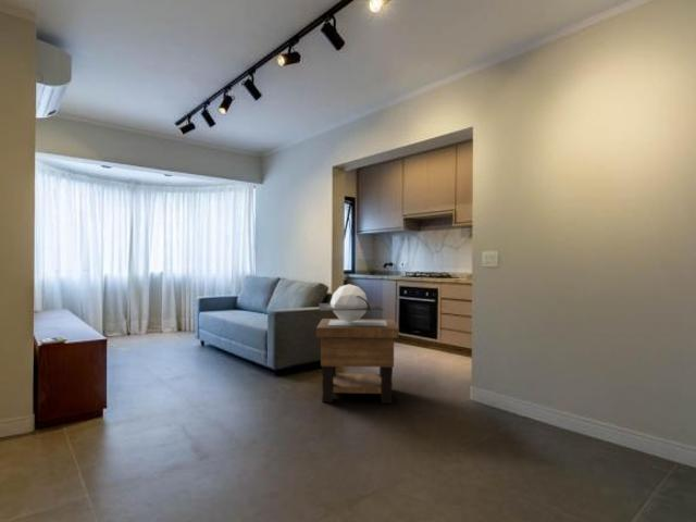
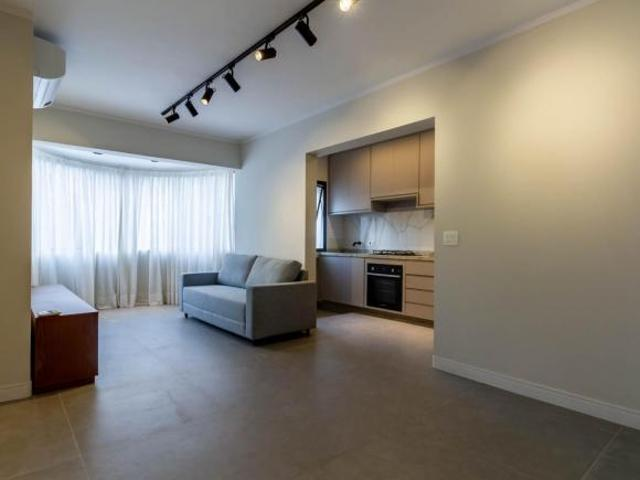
- table lamp (349, 302)
- side table (357, 358)
